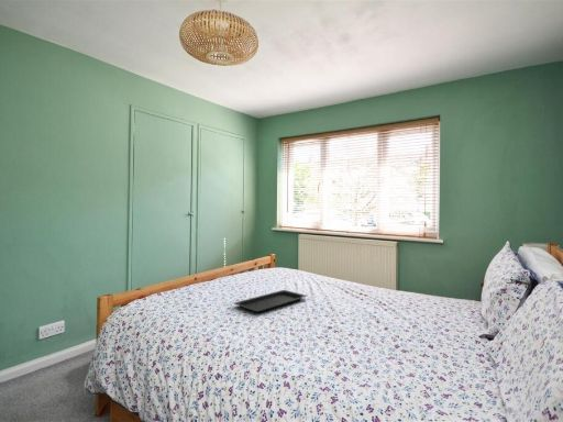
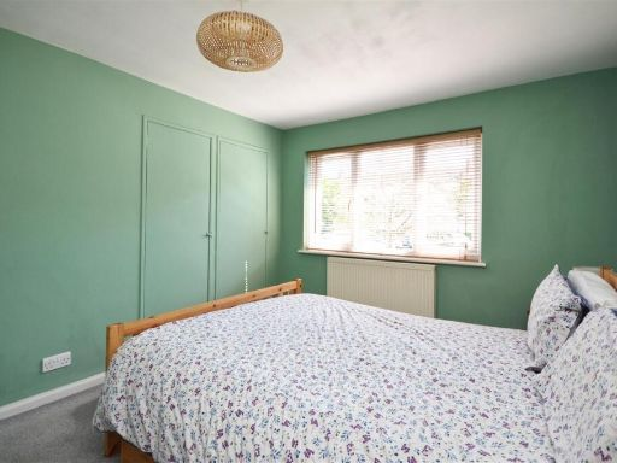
- serving tray (272, 301)
